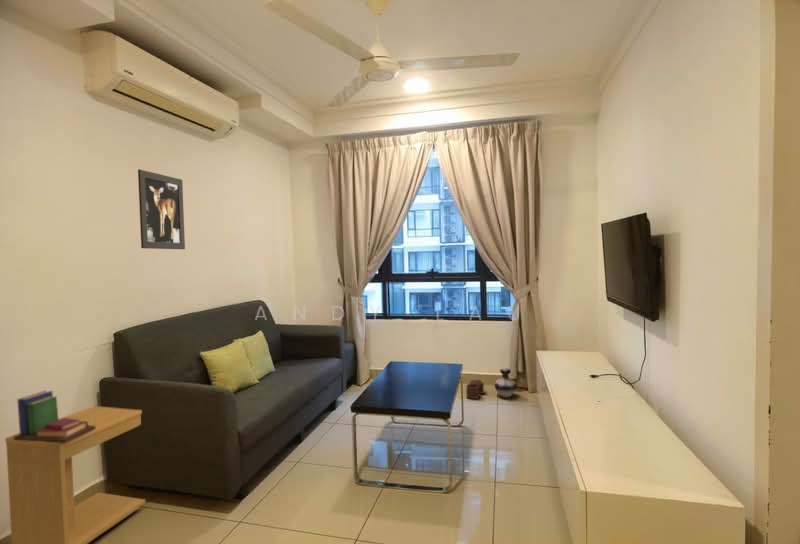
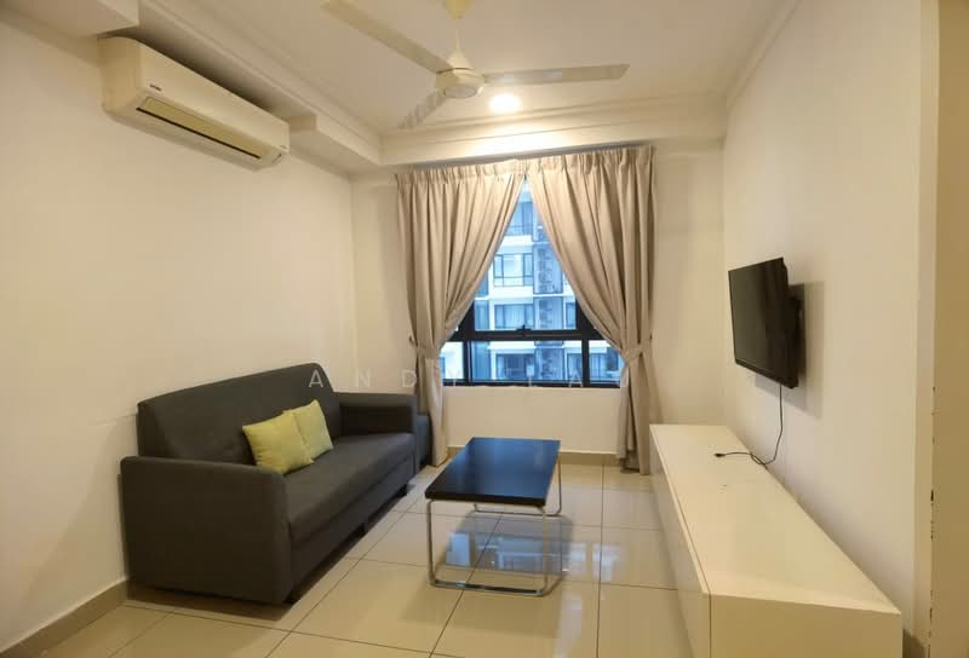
- wall art (163, 211)
- lantern (475, 387)
- side table (72, 476)
- book (54, 414)
- ceramic jug (505, 382)
